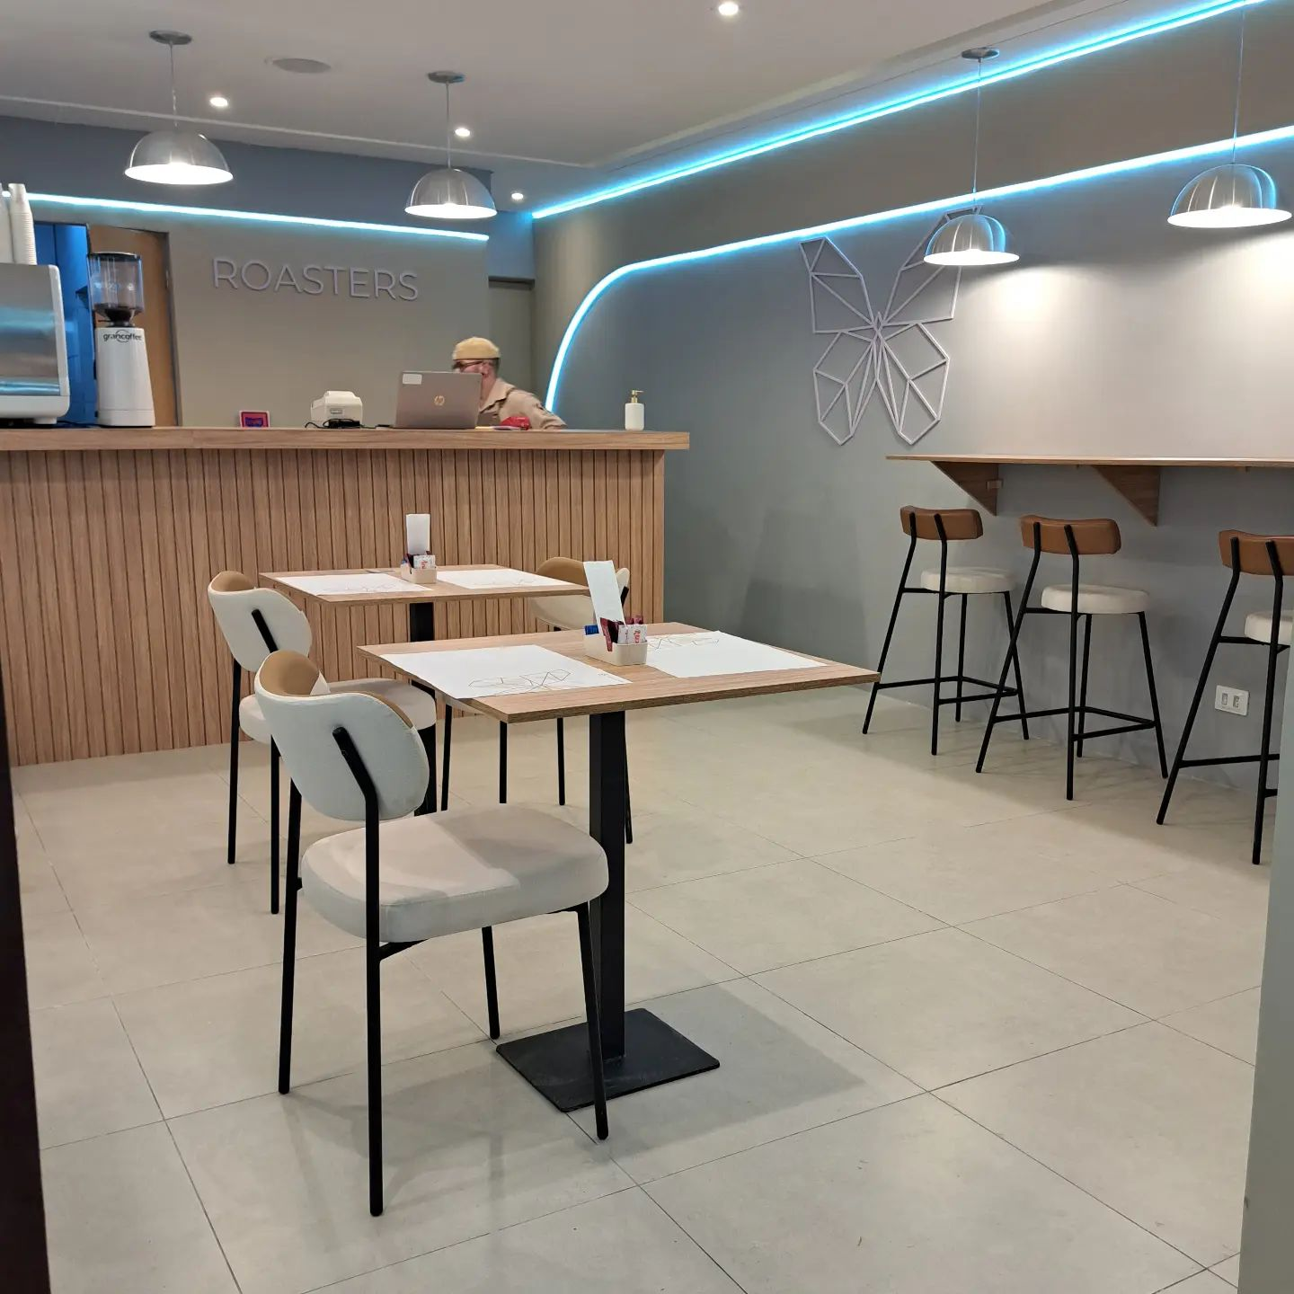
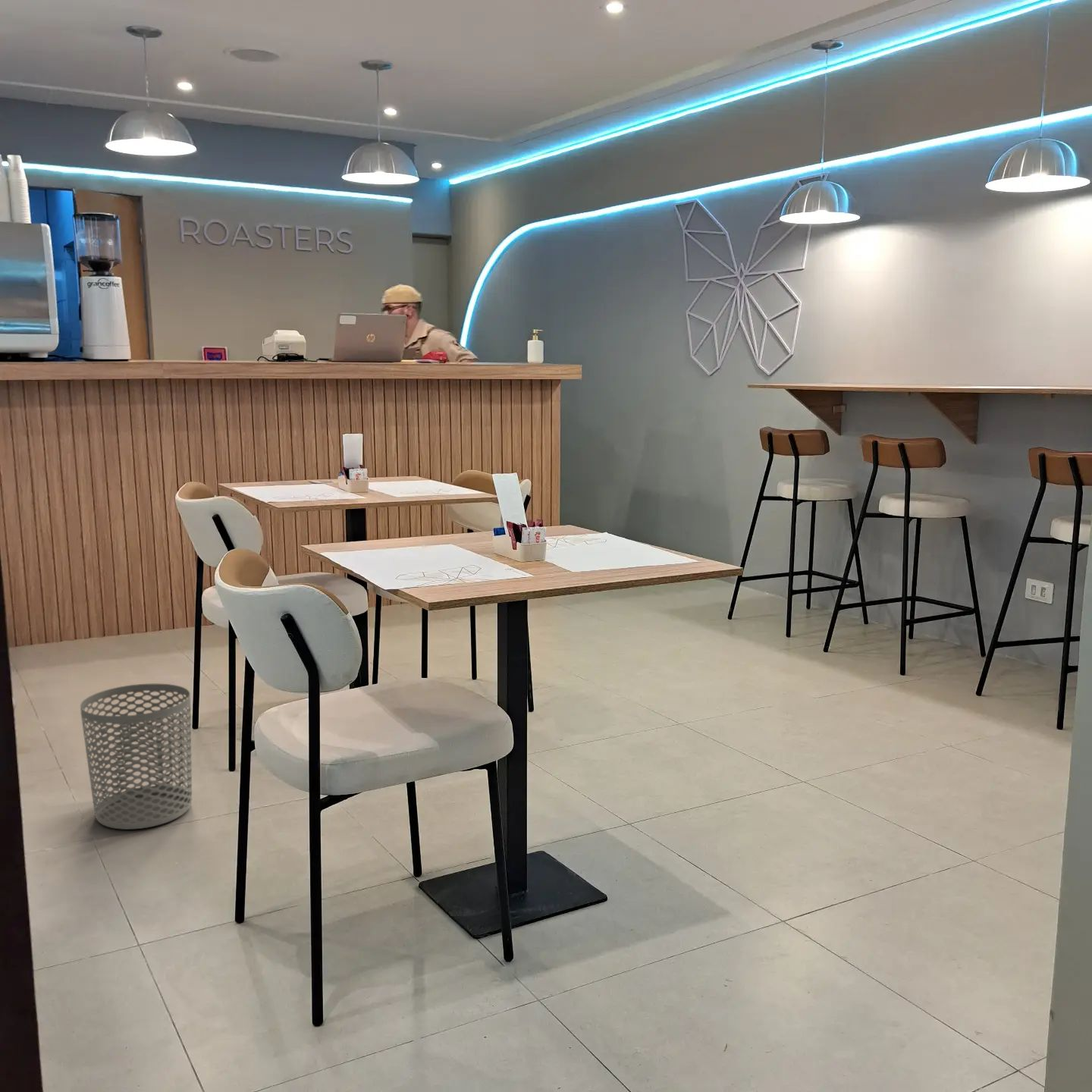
+ waste bin (140, 755)
